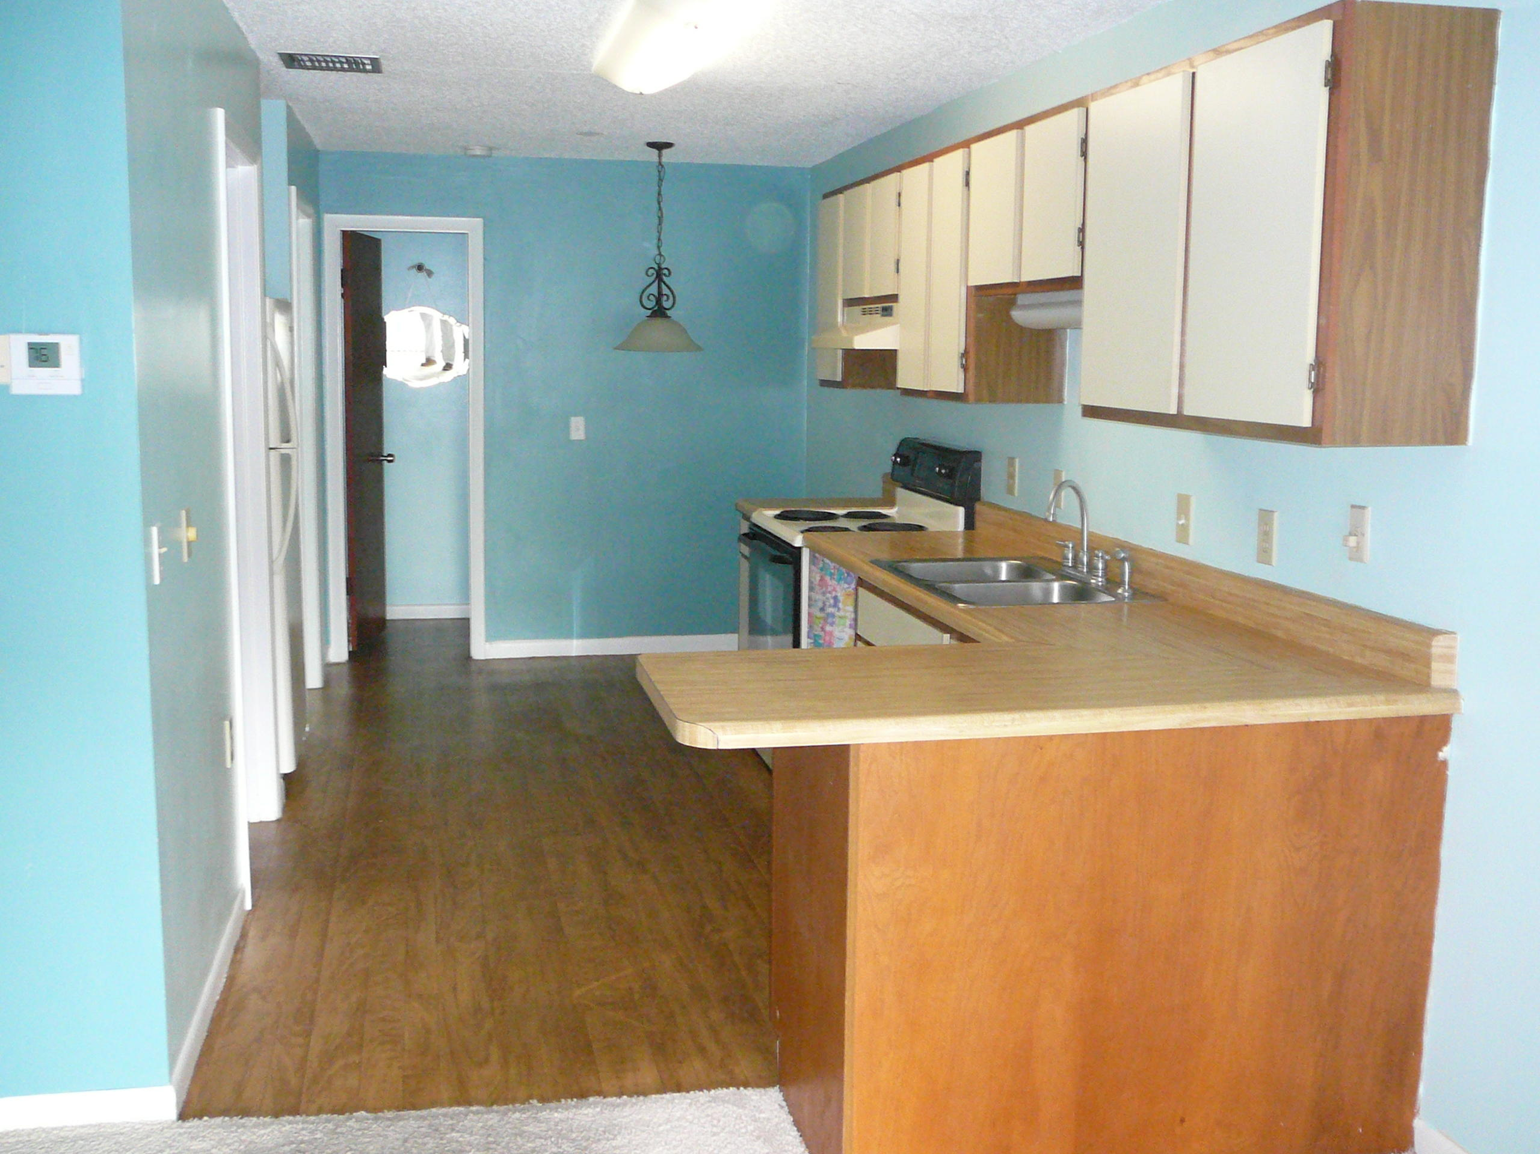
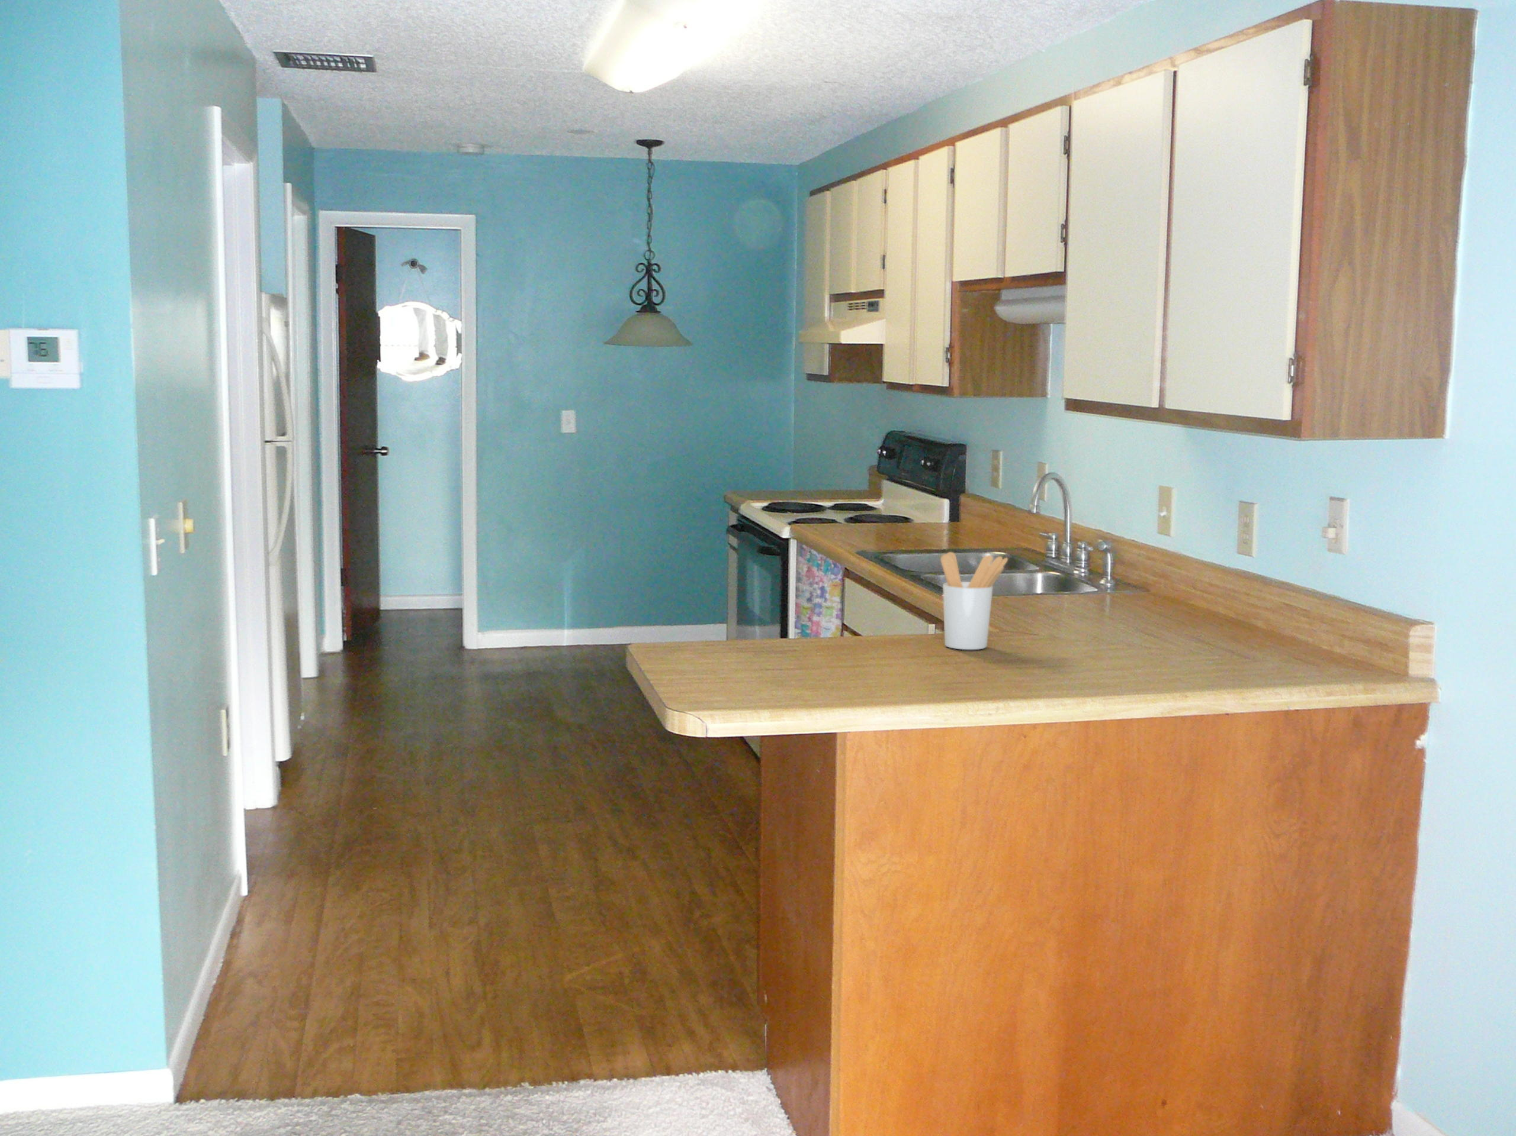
+ utensil holder (975, 599)
